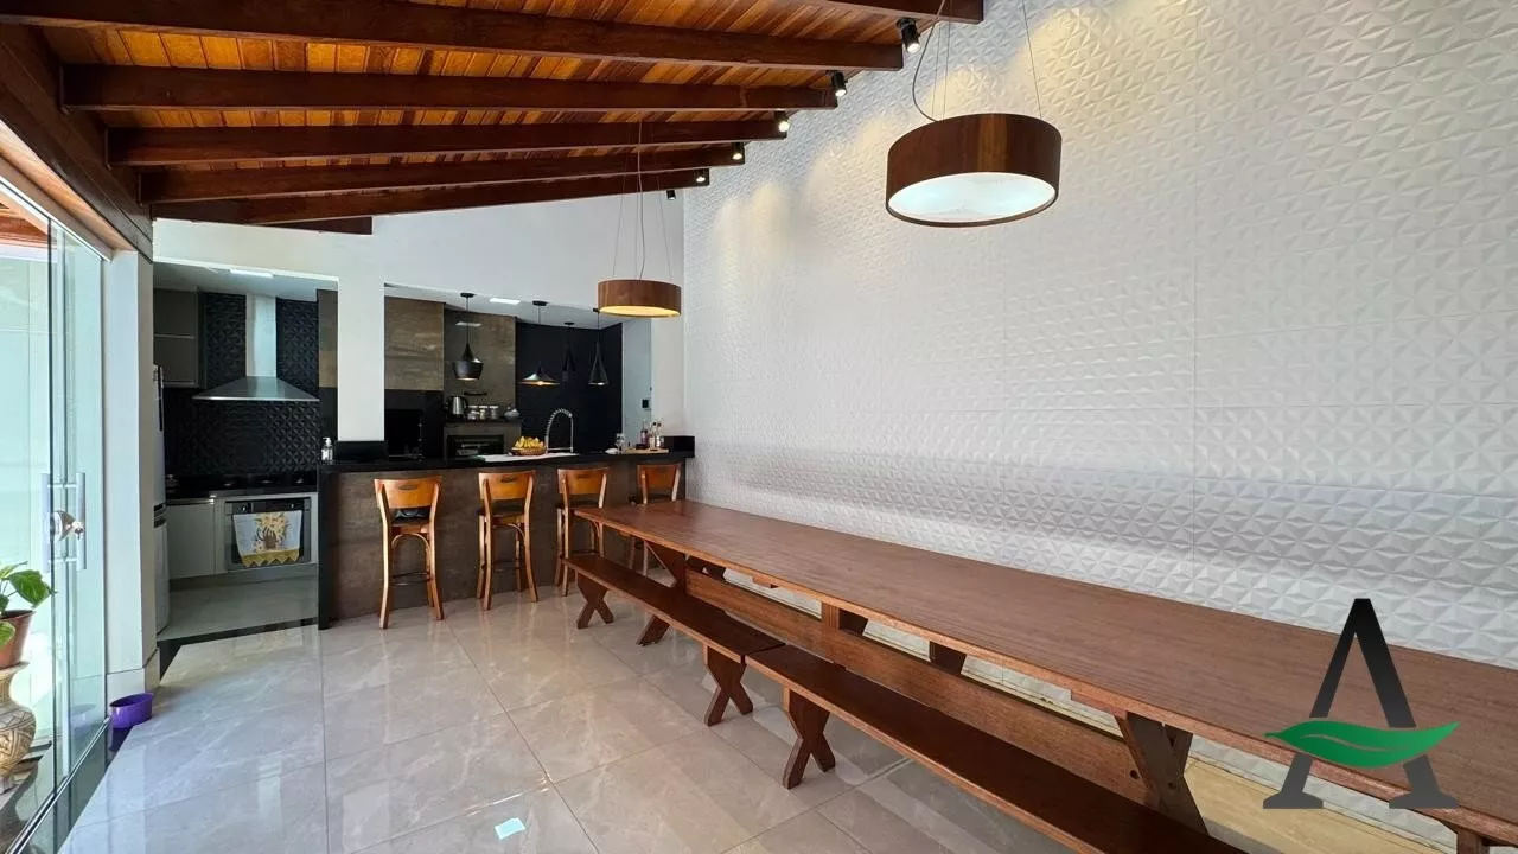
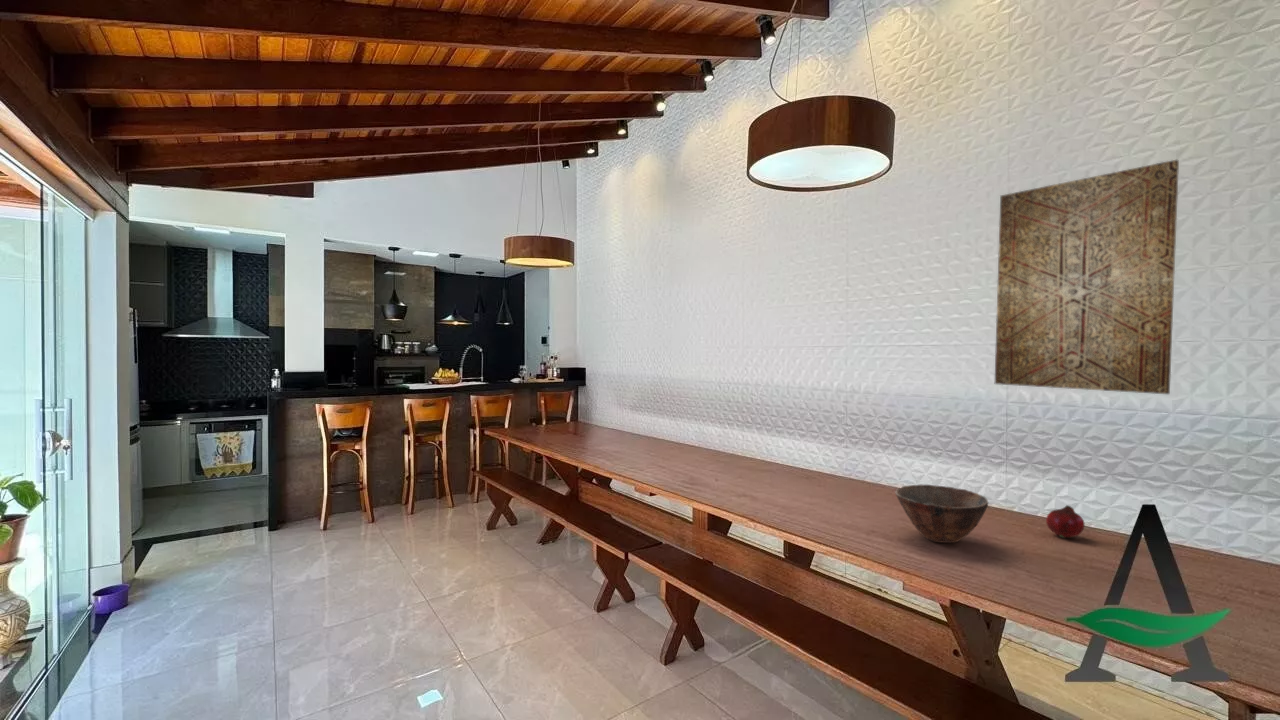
+ wall art (1076, 284)
+ fruit (1065, 521)
+ bowl (939, 516)
